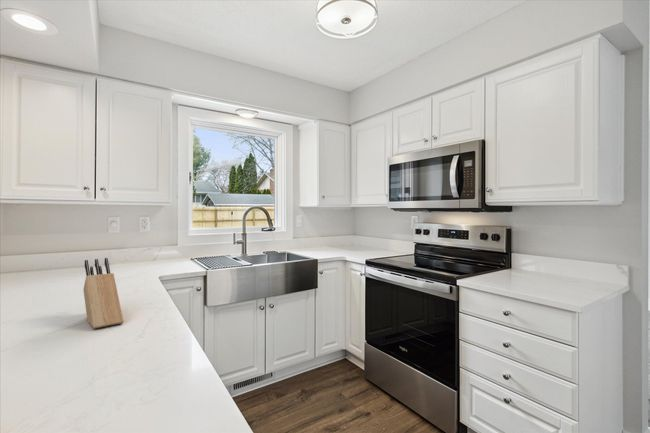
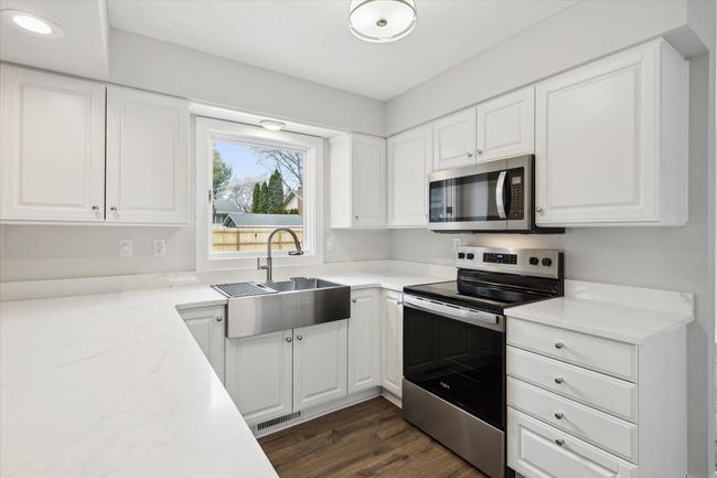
- knife block (101, 289)
